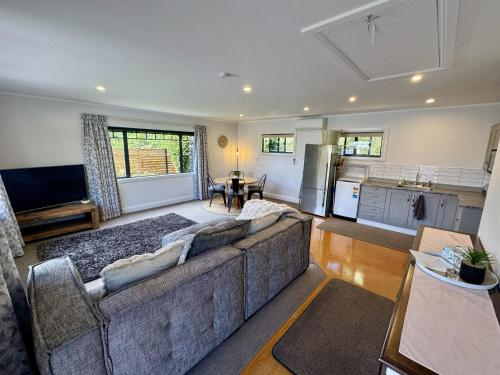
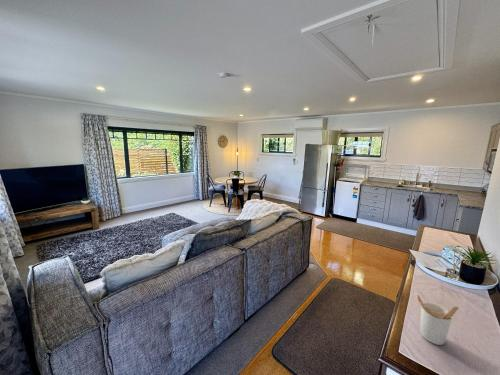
+ utensil holder (432, 320)
